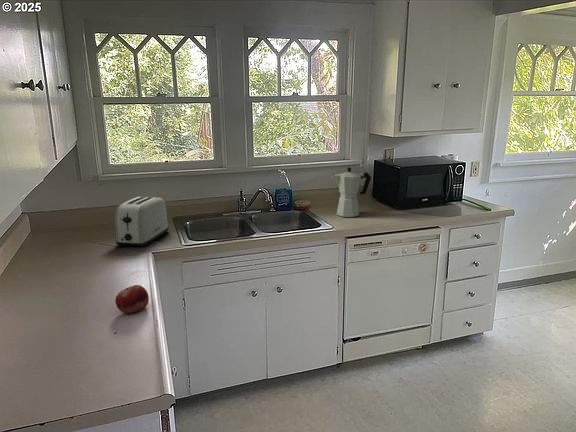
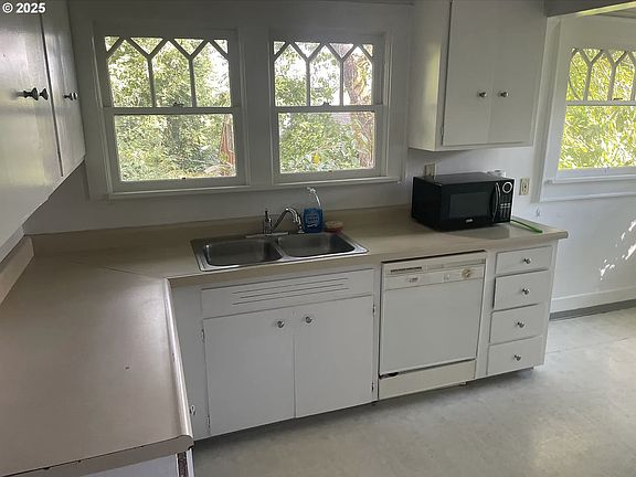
- fruit (132, 298)
- toaster (141, 219)
- moka pot (351, 190)
